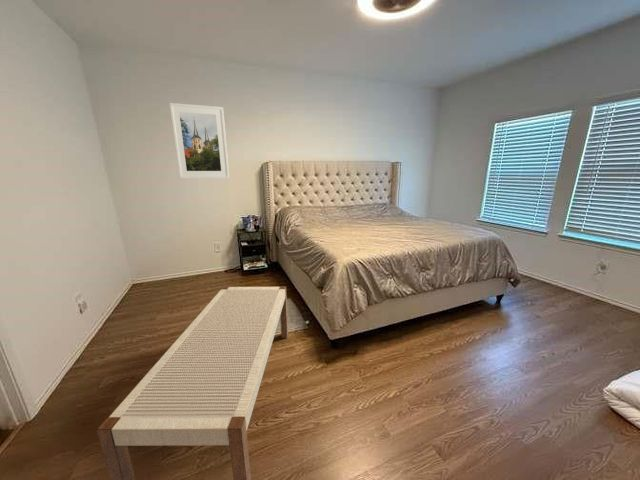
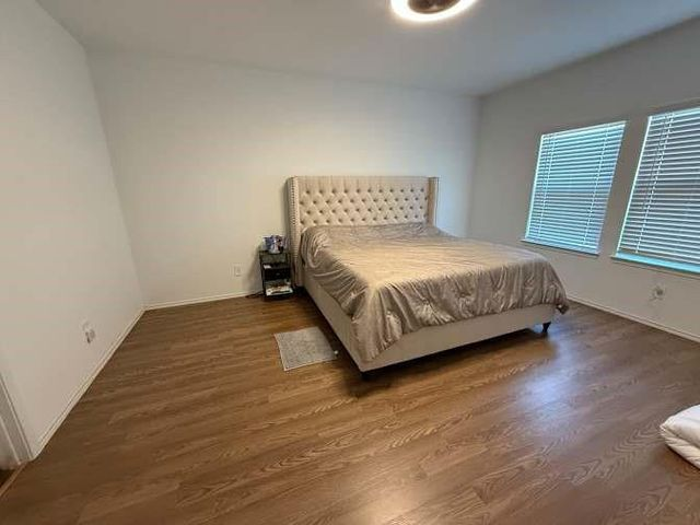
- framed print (201, 142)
- bench (232, 363)
